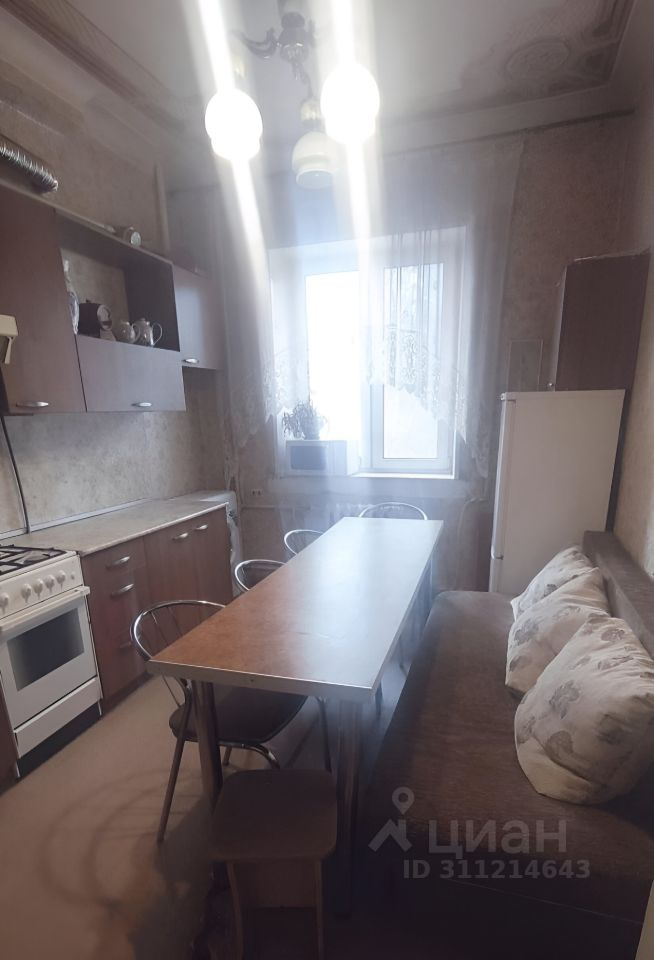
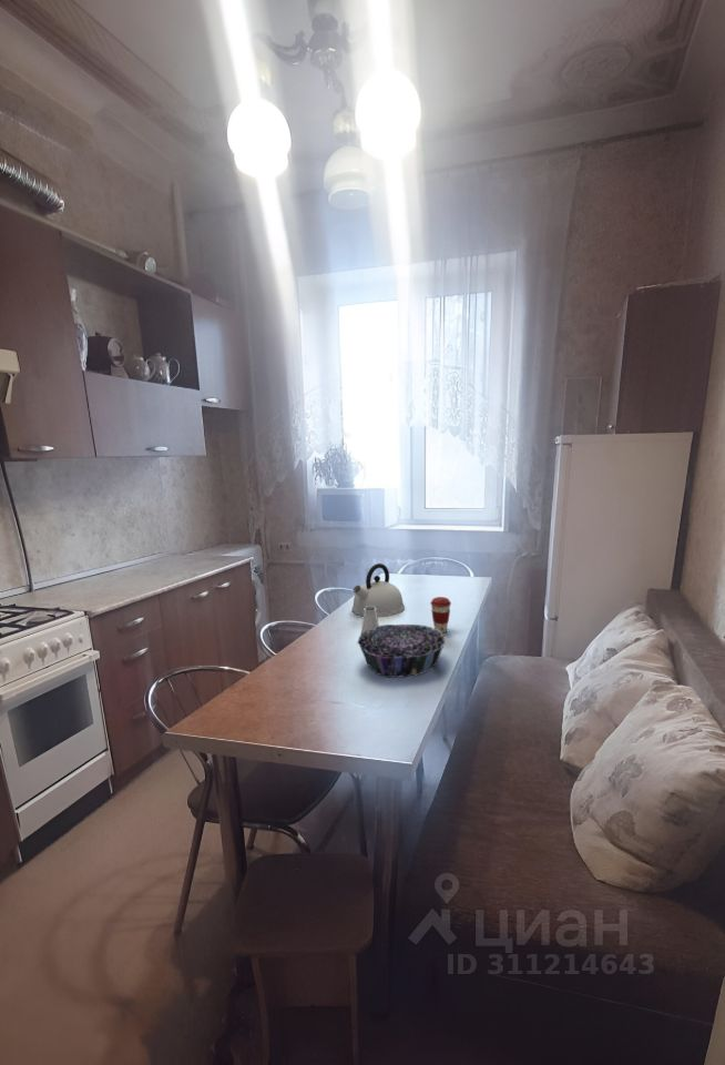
+ coffee cup (440, 615)
+ kettle (376, 587)
+ saltshaker (370, 619)
+ decorative bowl (401, 650)
